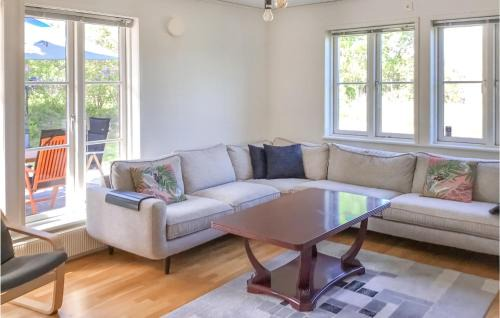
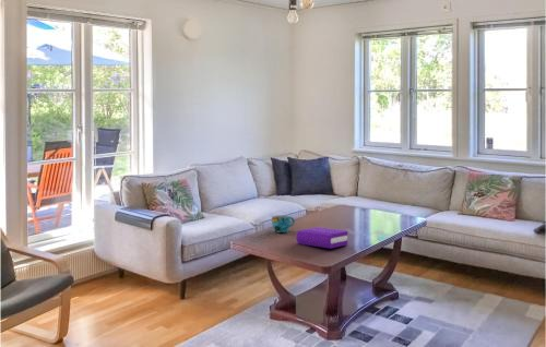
+ book (322, 237)
+ cup (282, 224)
